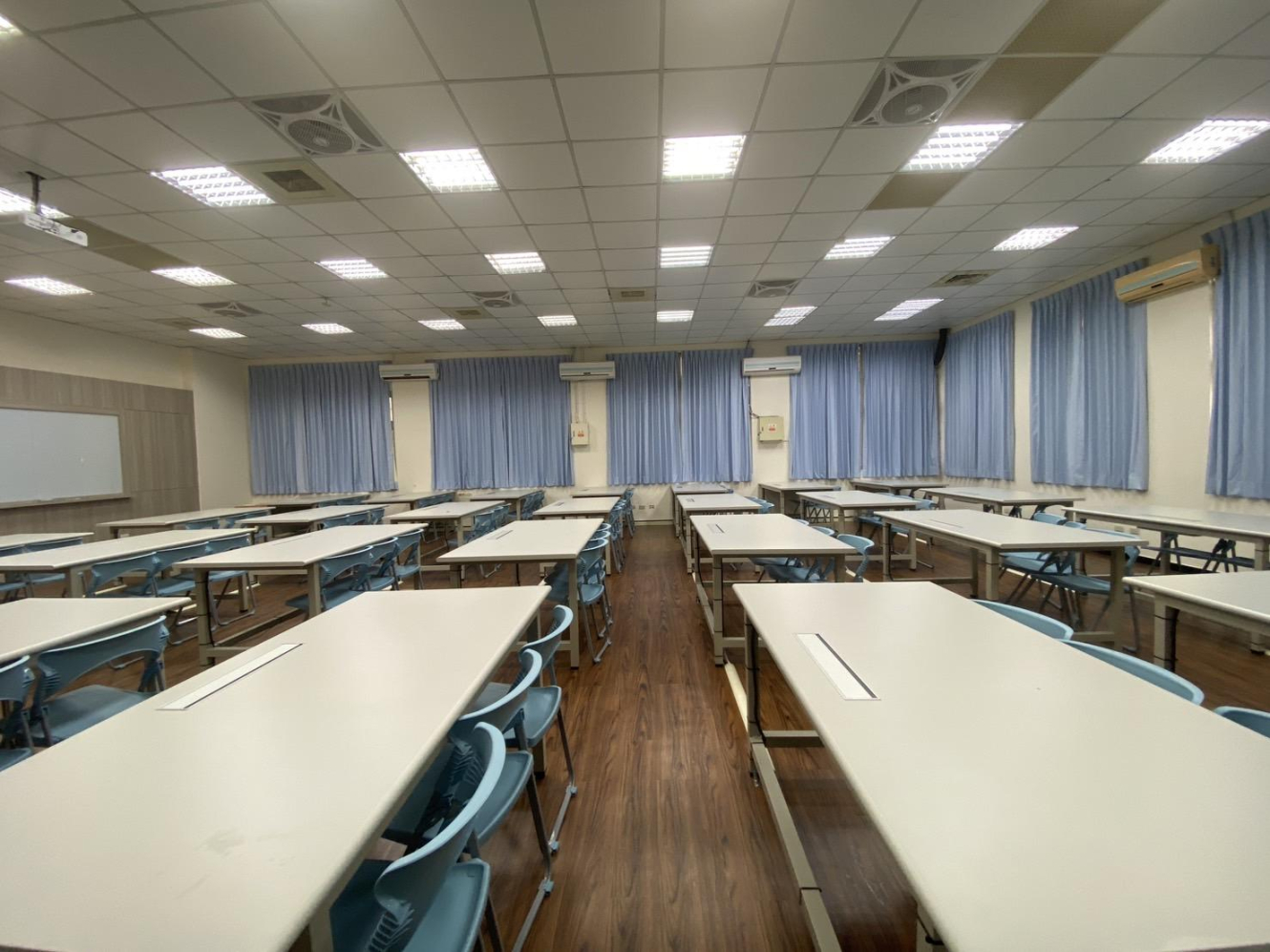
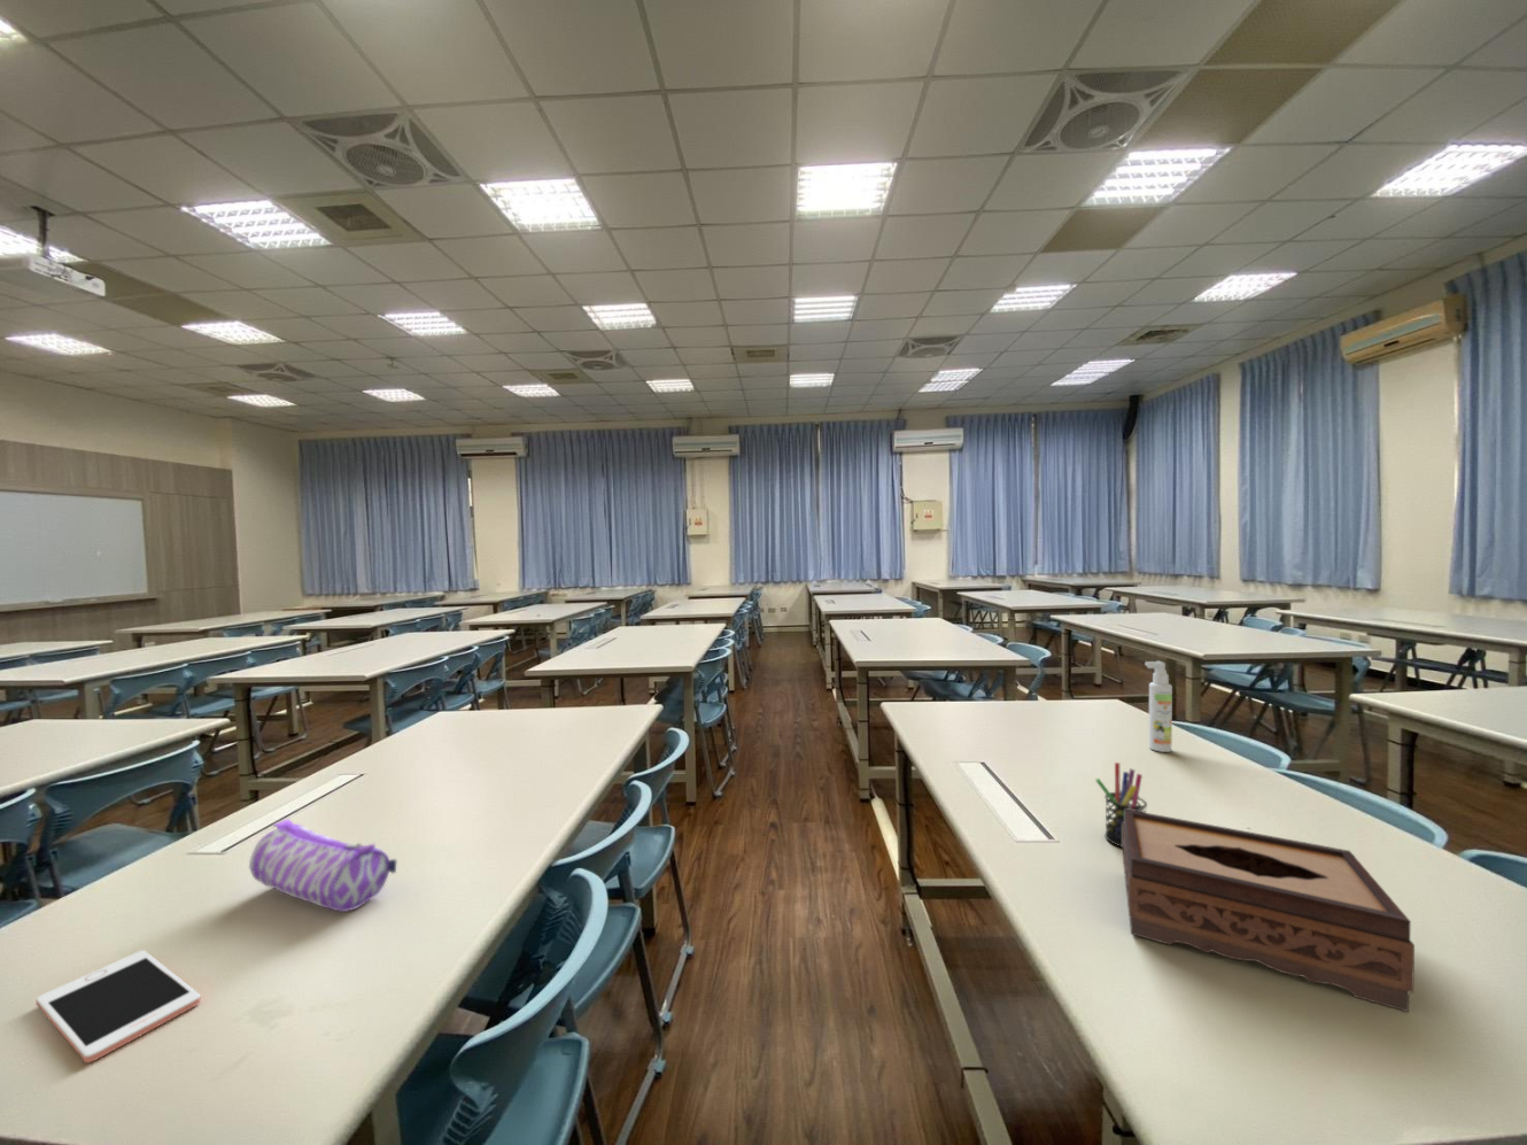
+ cell phone (118, 999)
+ pen holder (1119, 803)
+ pencil case (319, 864)
+ spray bottle (1158, 705)
+ tissue box (1240, 891)
